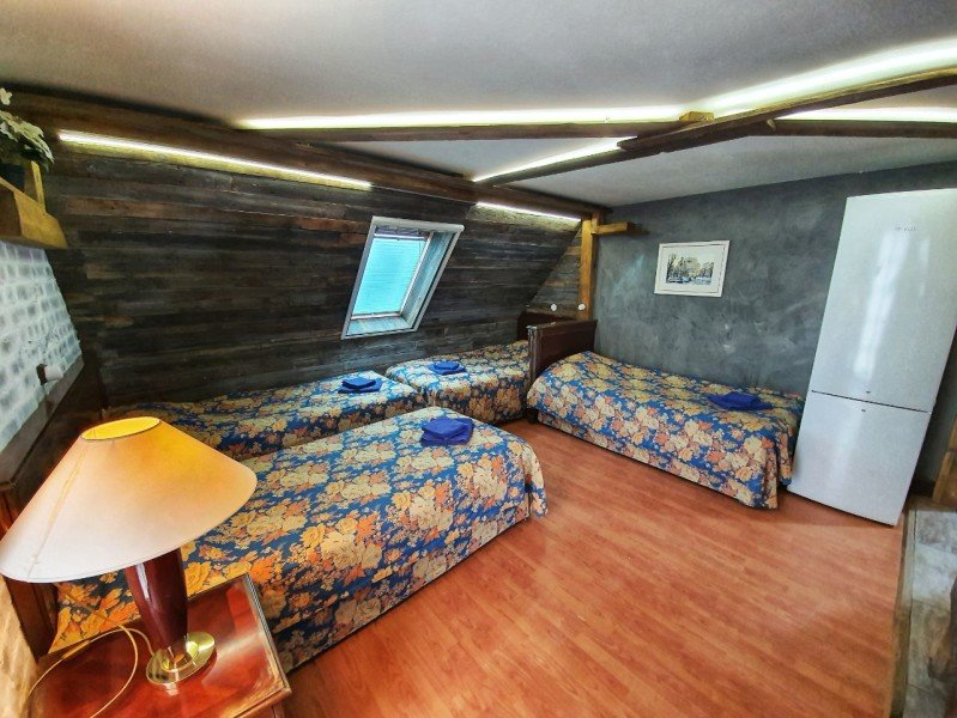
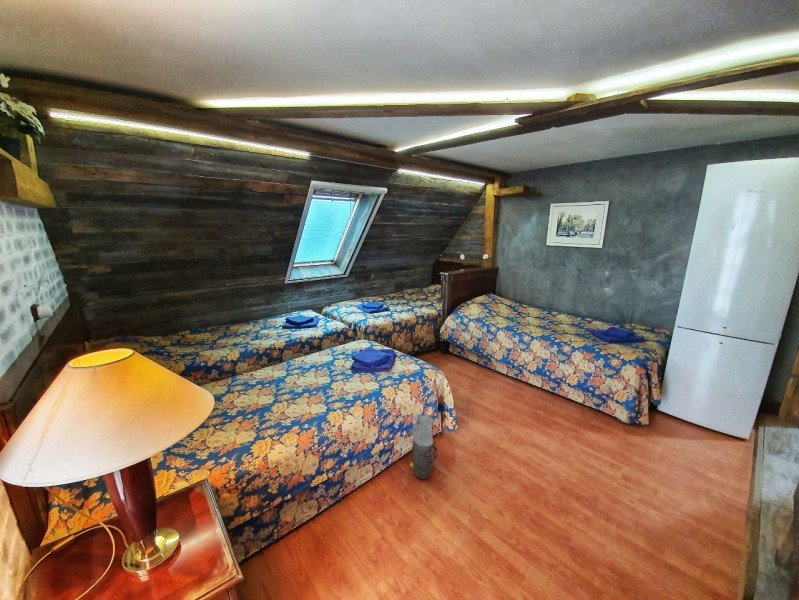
+ bag (424, 446)
